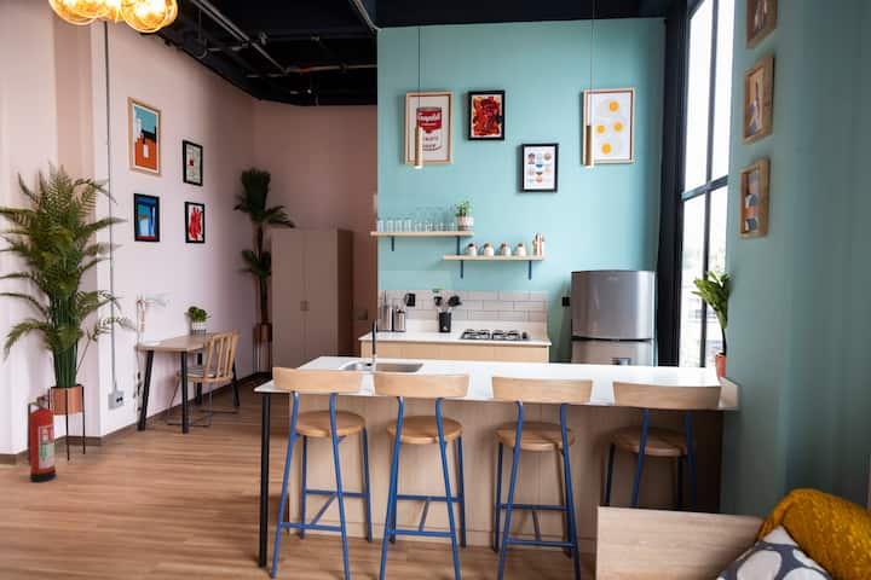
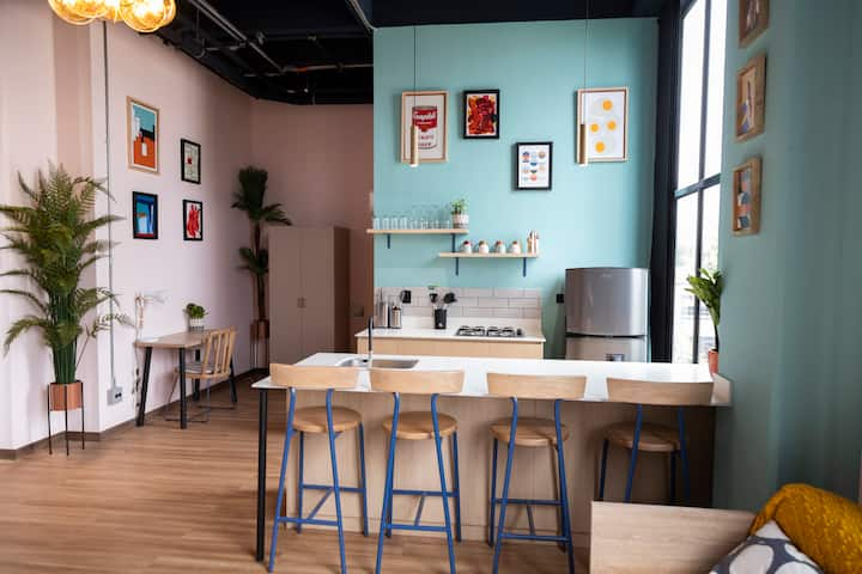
- fire extinguisher (41, 436)
